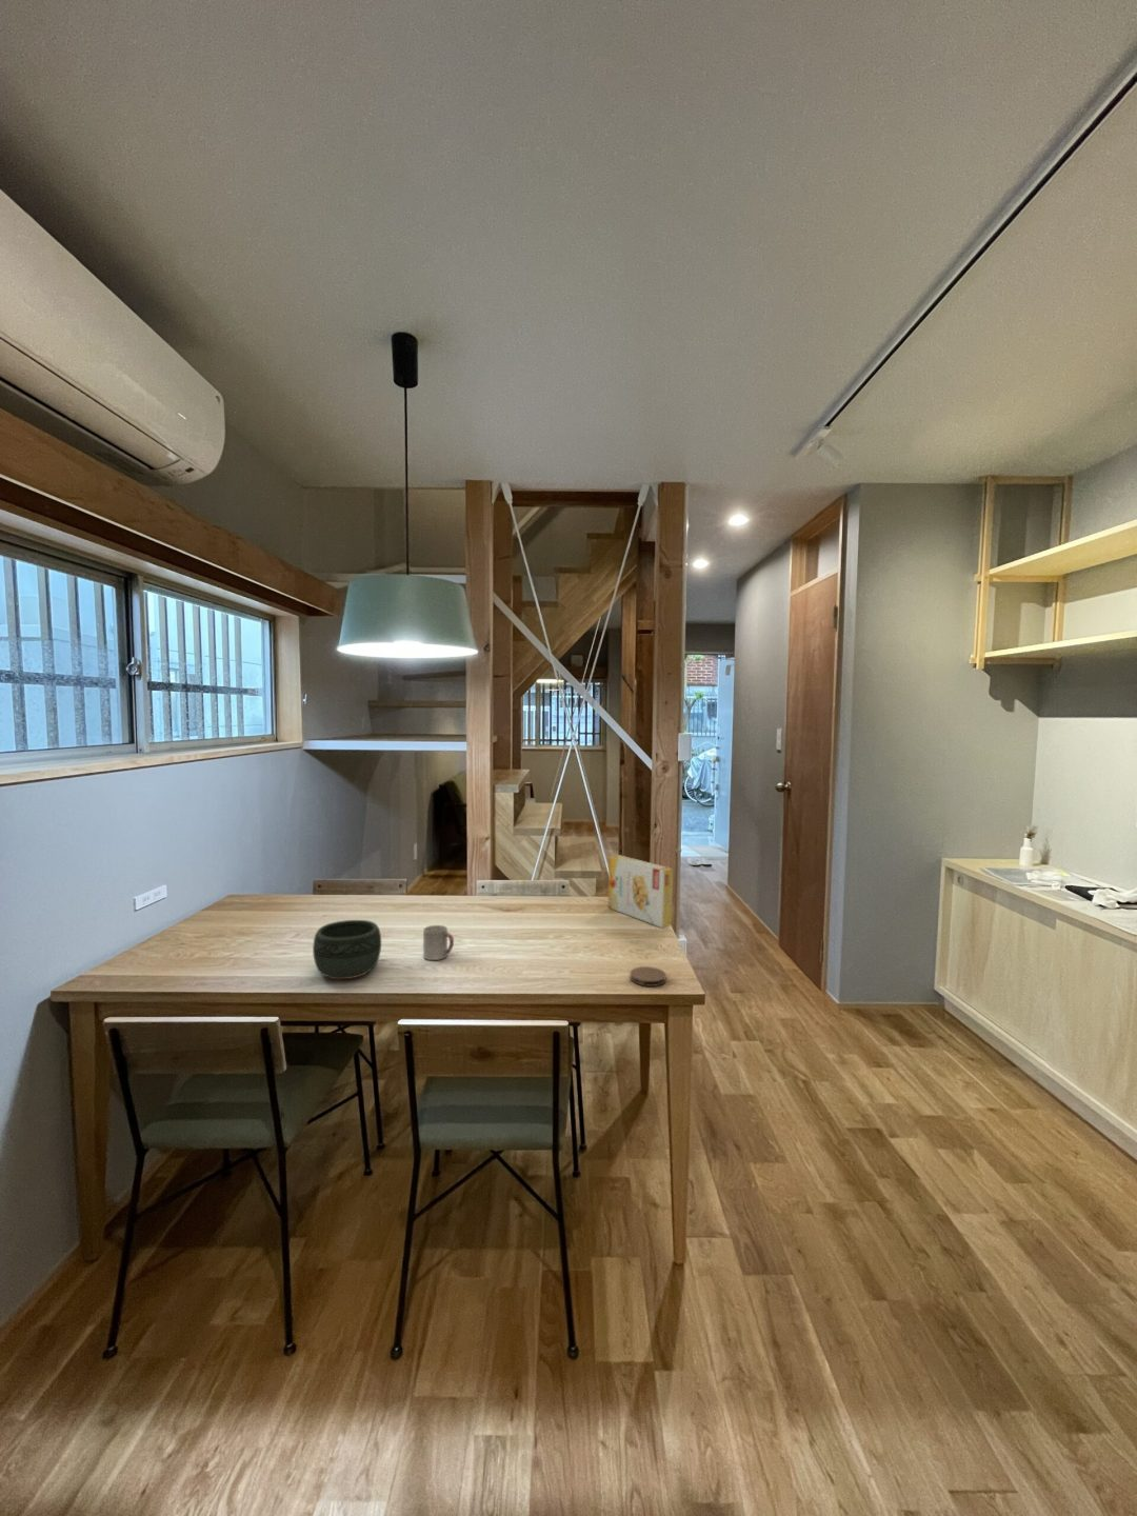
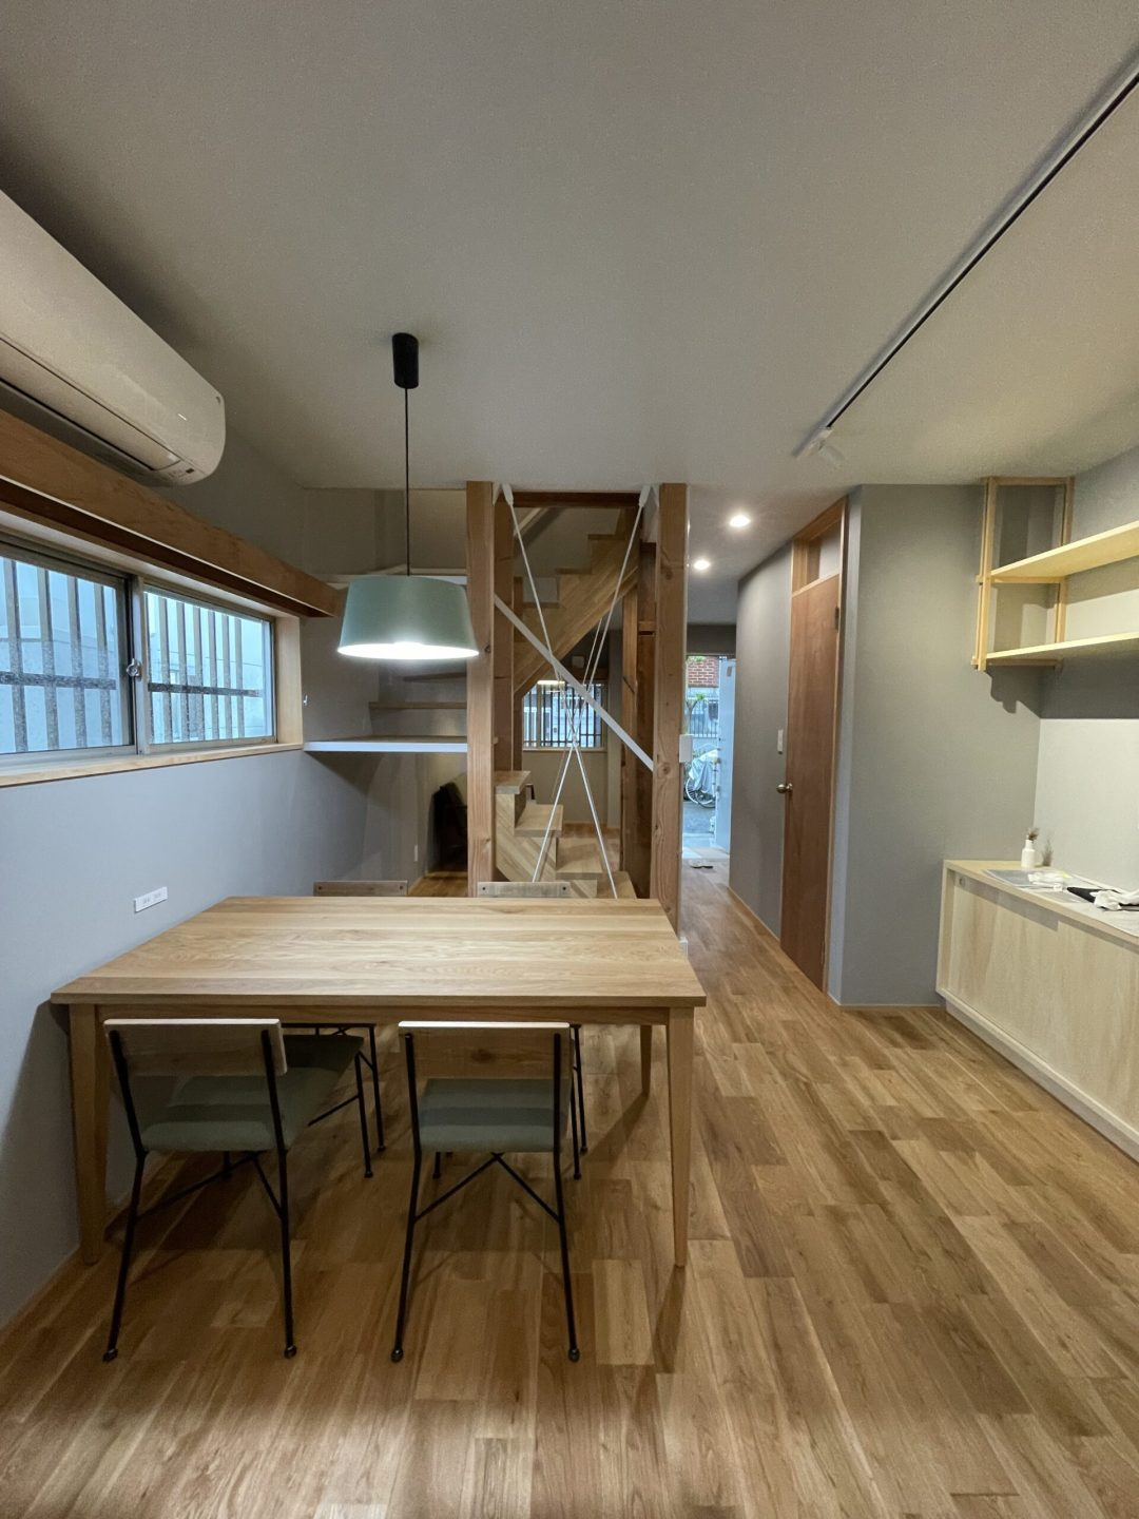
- cup (440, 942)
- coaster (647, 976)
- bowl (348, 950)
- cereal box (639, 888)
